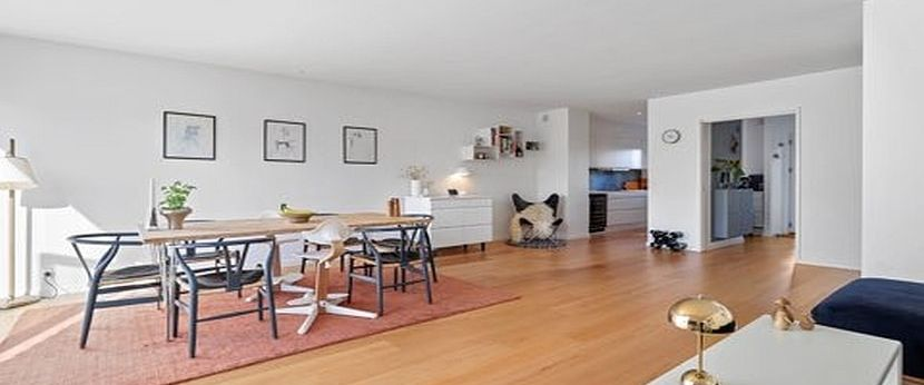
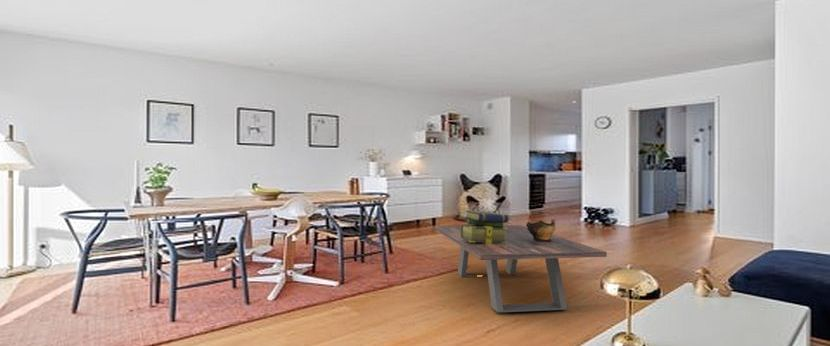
+ stack of books (484, 225)
+ decorative bowl (539, 229)
+ coffee table (507, 263)
